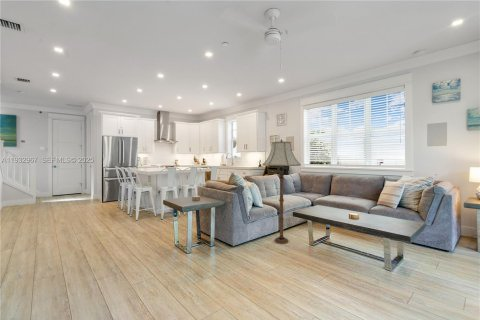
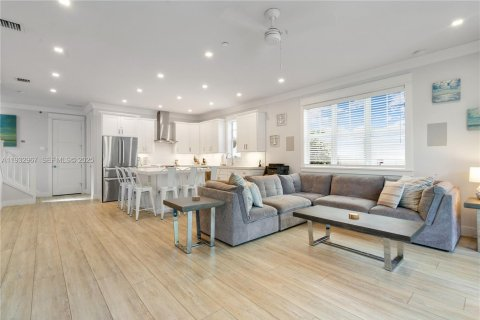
- floor lamp (281, 189)
